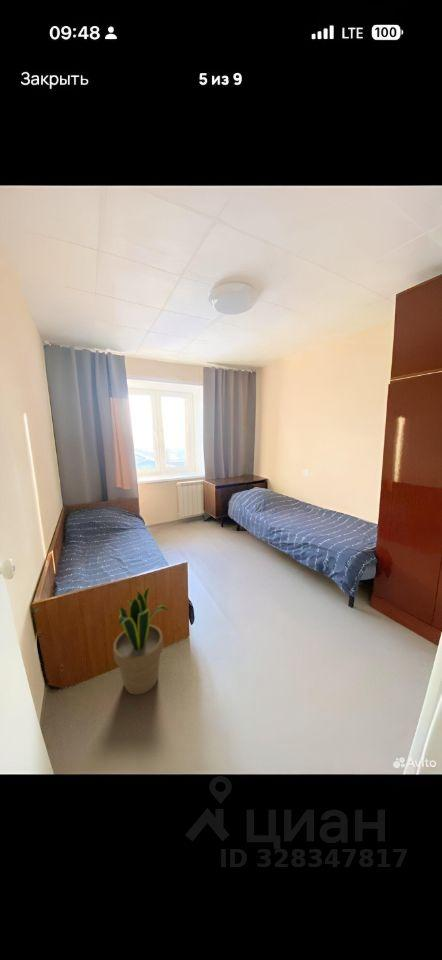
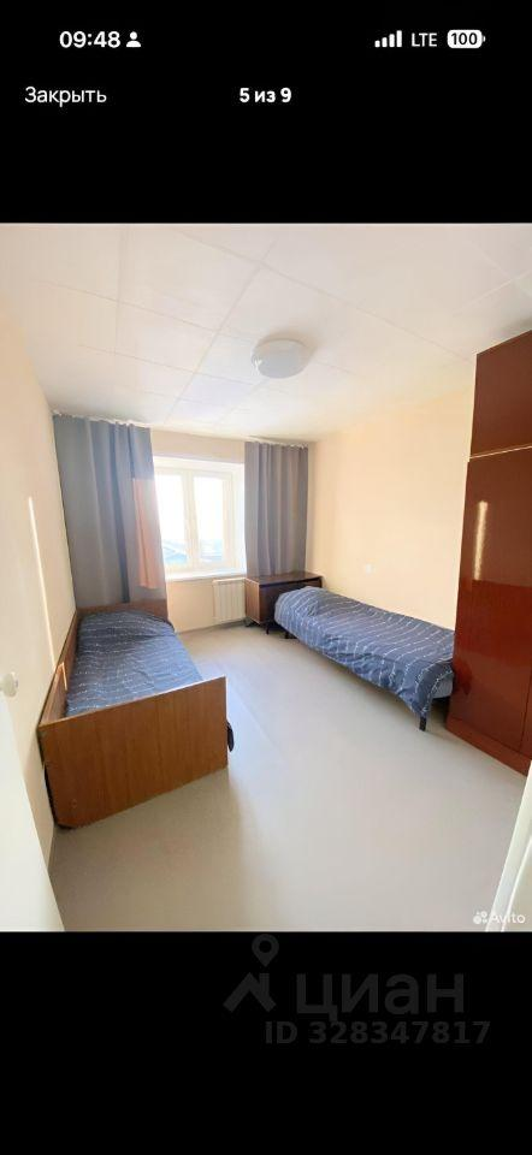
- potted plant (141, 639)
